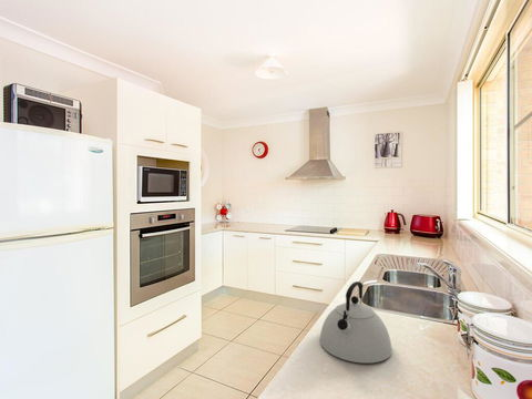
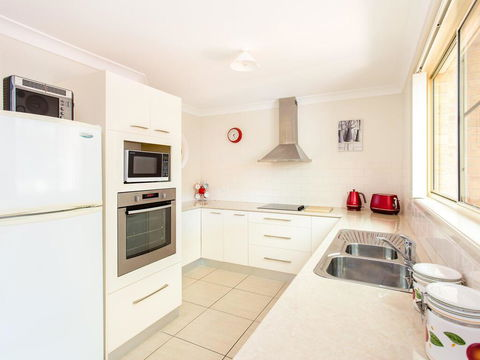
- kettle (354, 314)
